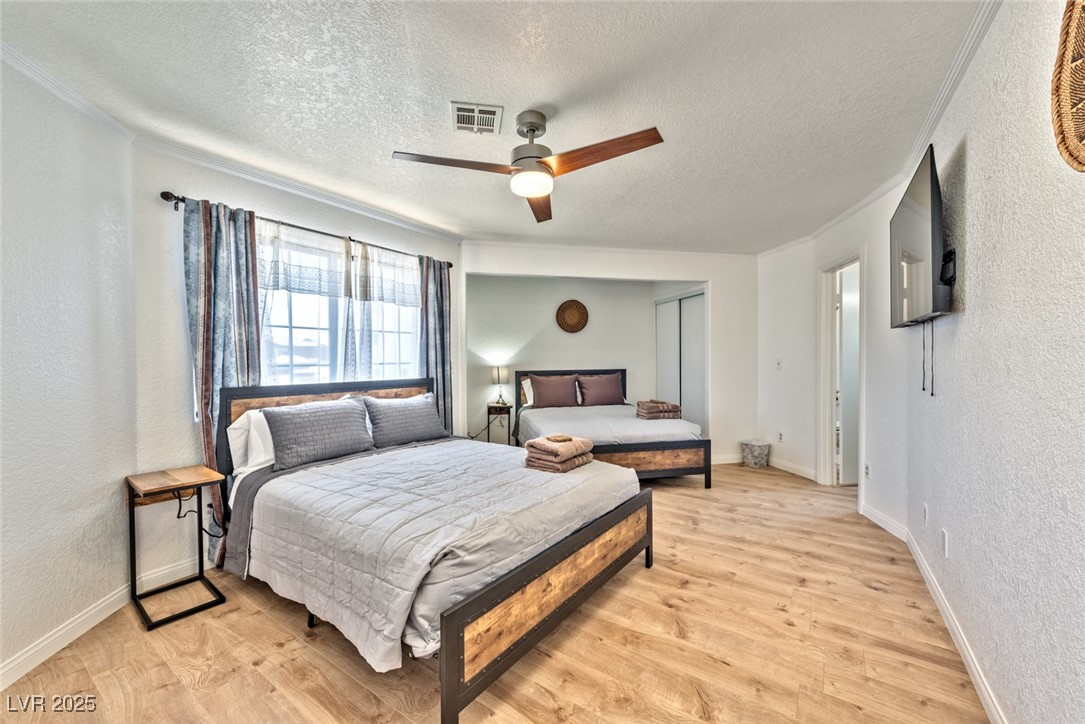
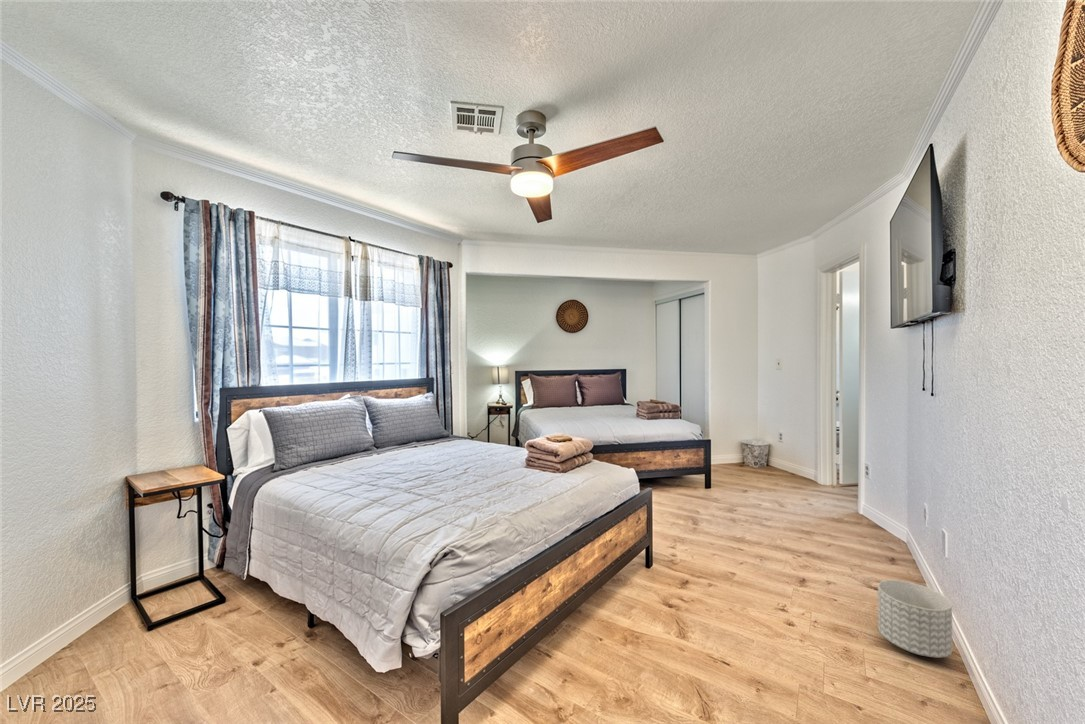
+ planter (913, 620)
